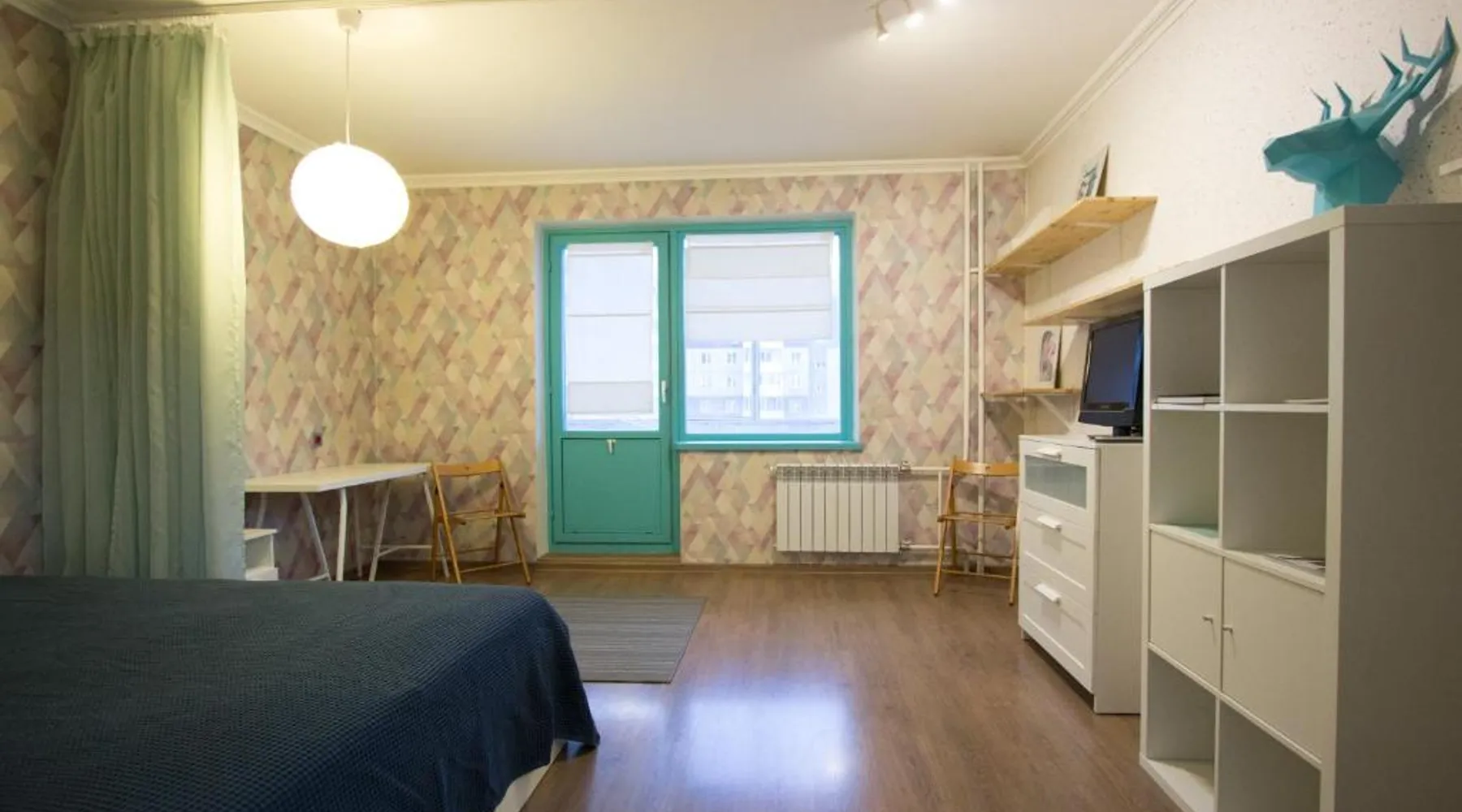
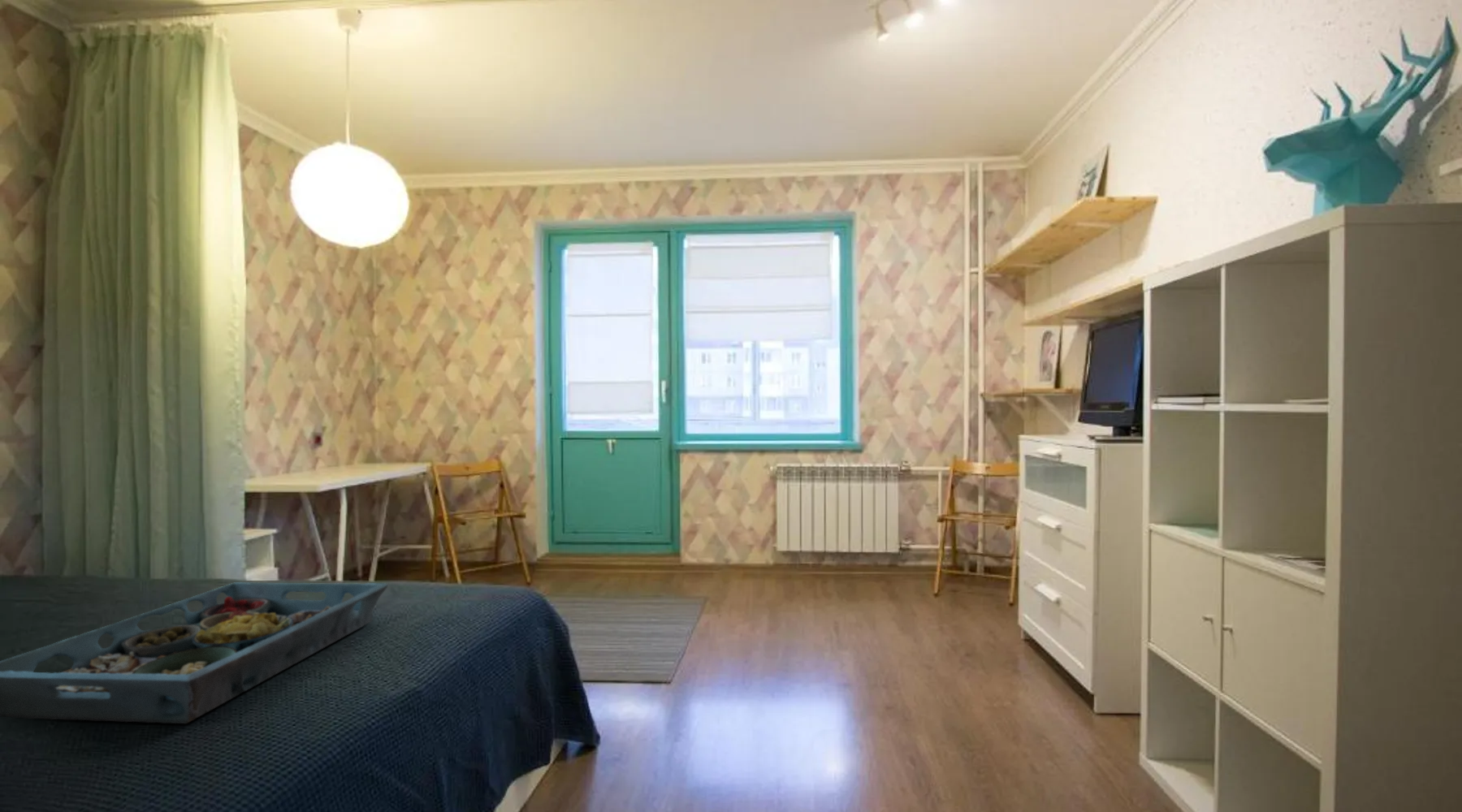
+ serving tray (218, 637)
